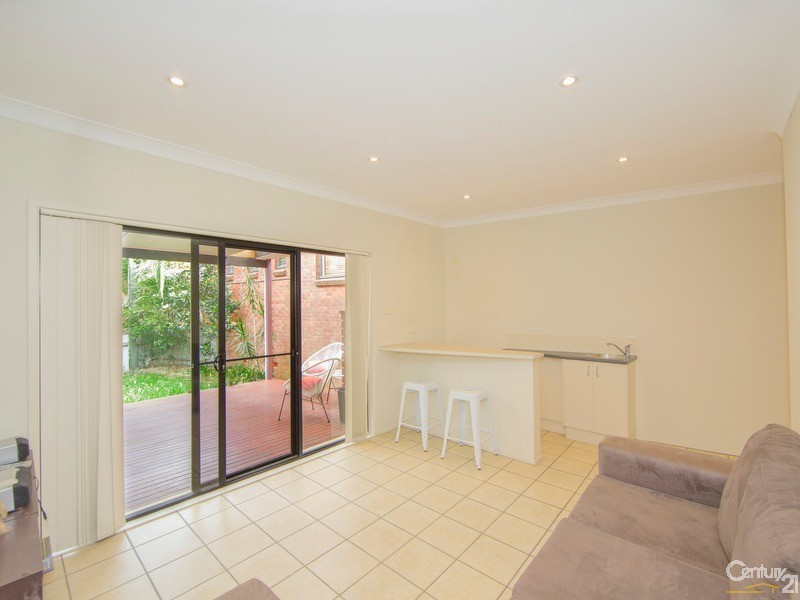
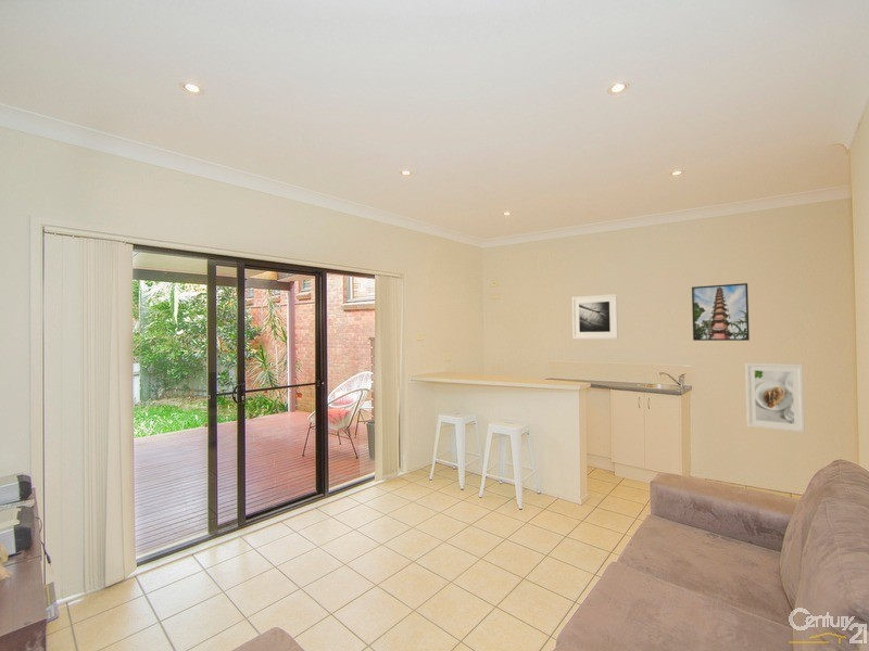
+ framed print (773, 396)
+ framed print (594, 317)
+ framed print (719, 312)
